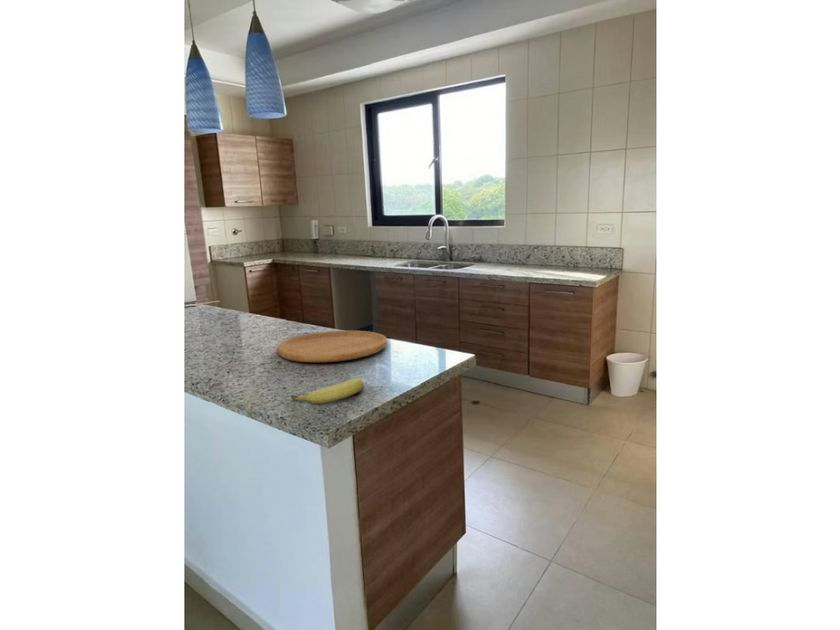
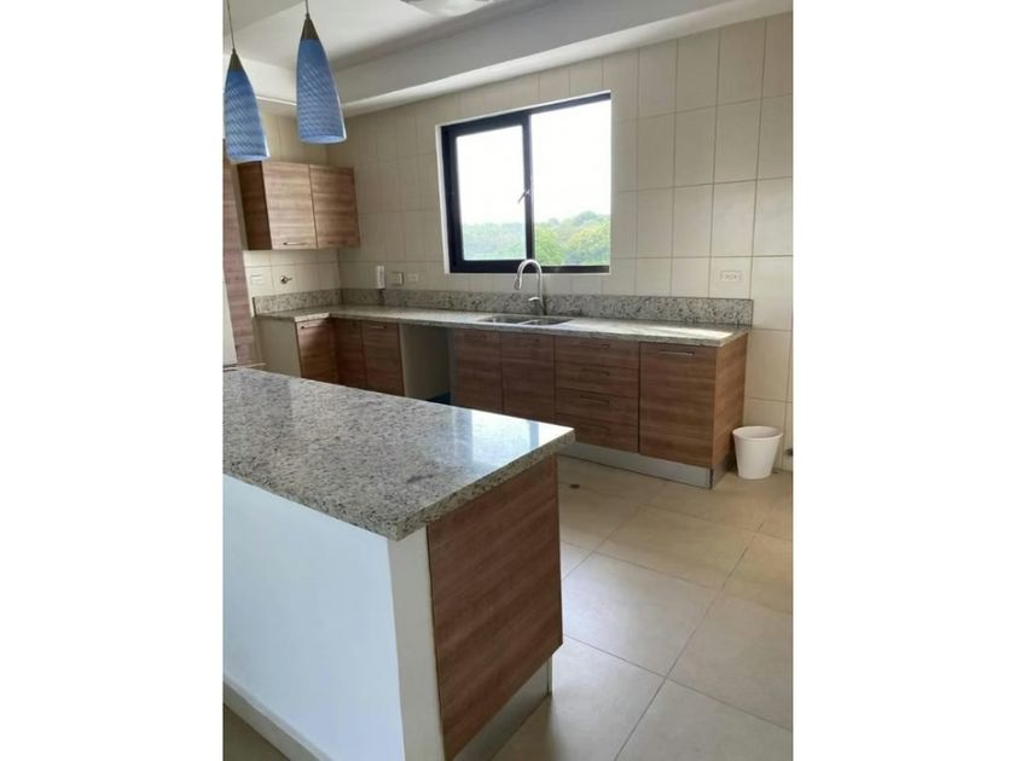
- cutting board (333, 345)
- fruit (332, 389)
